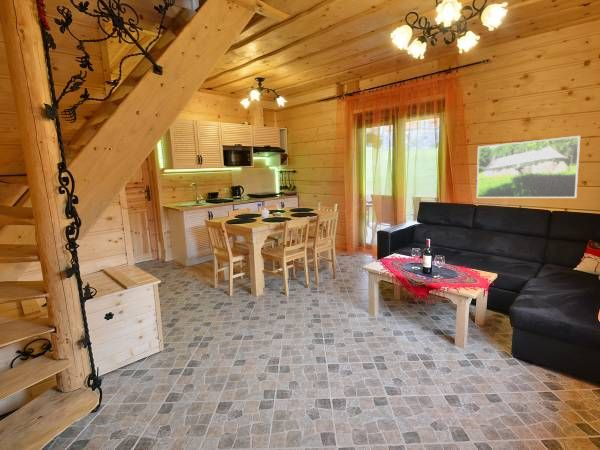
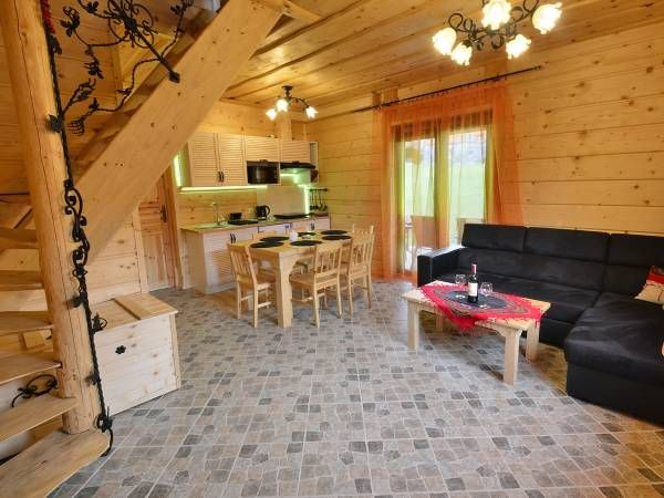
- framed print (523, 170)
